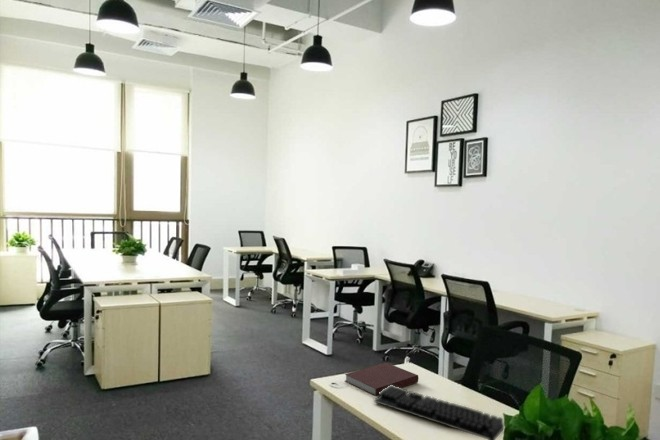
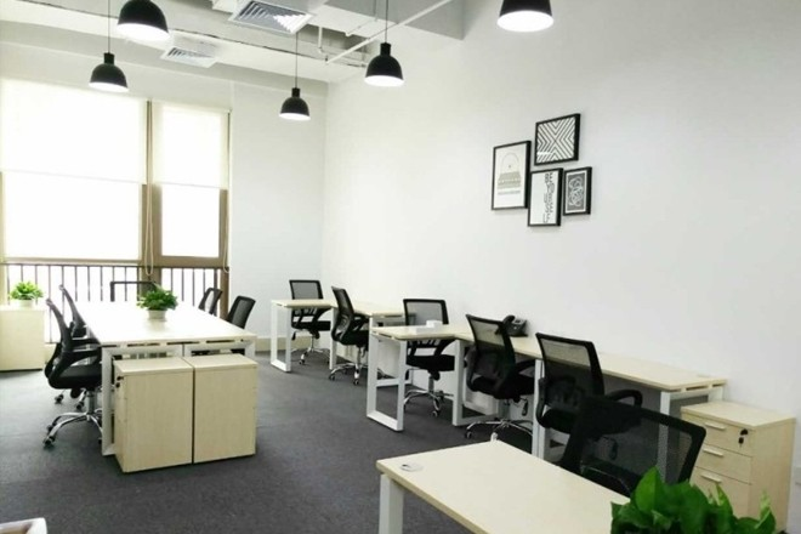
- notebook (381, 378)
- keyboard (436, 410)
